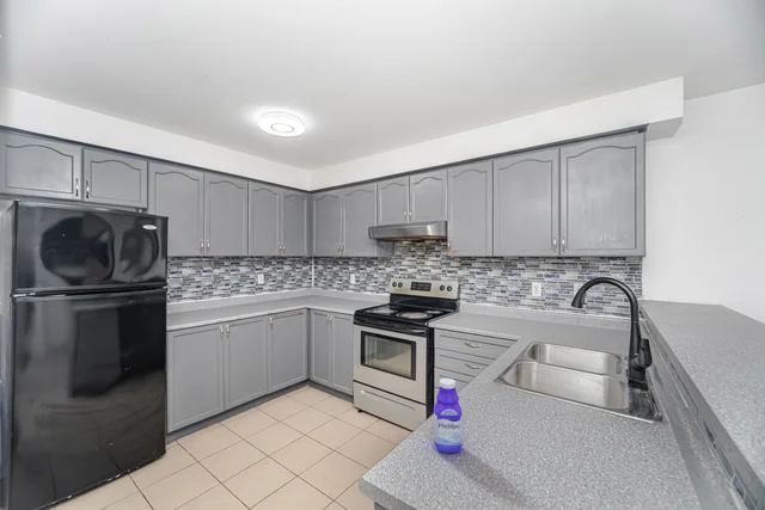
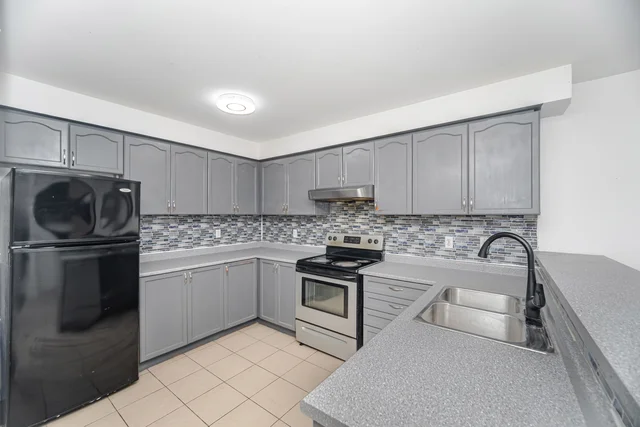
- bottle (447, 413)
